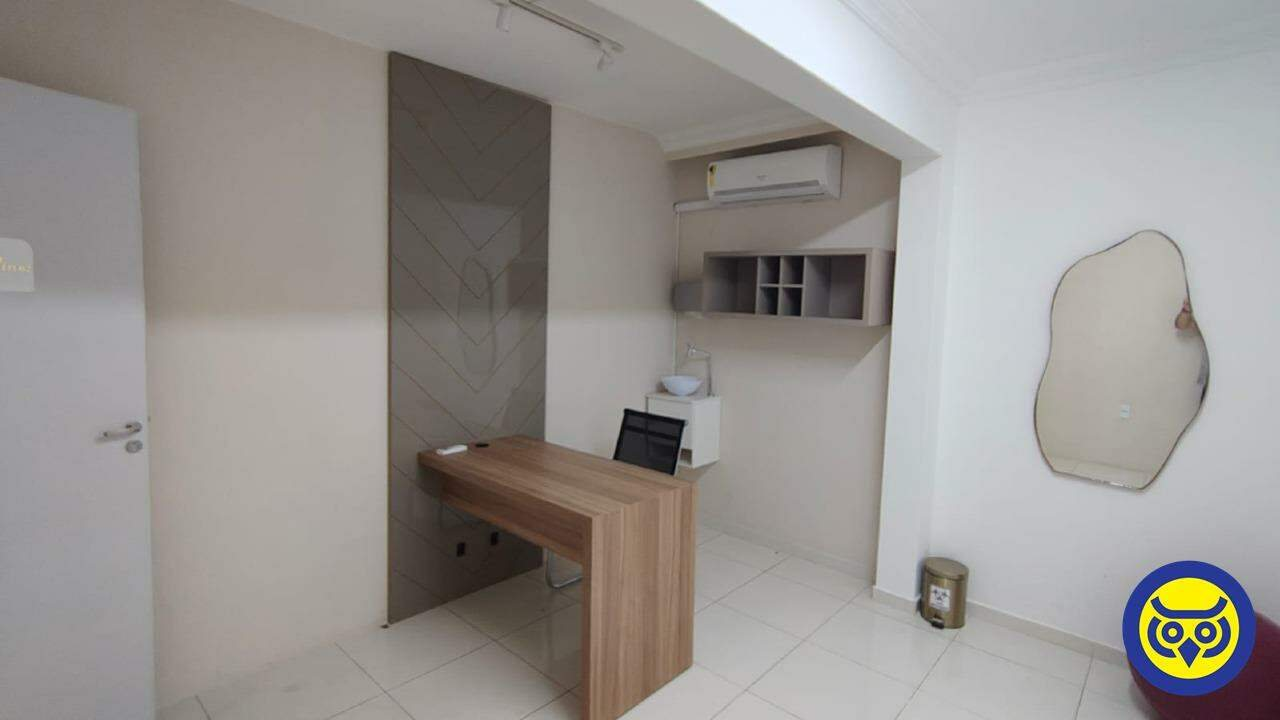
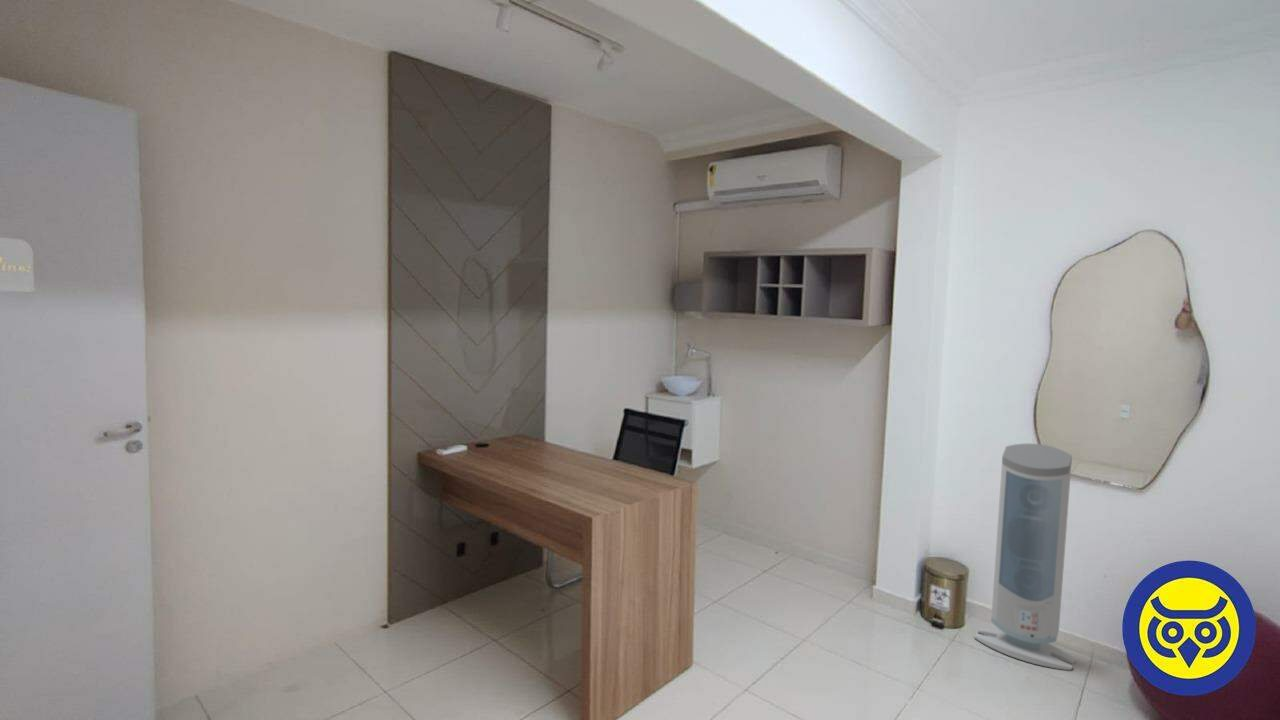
+ air purifier (1029, 548)
